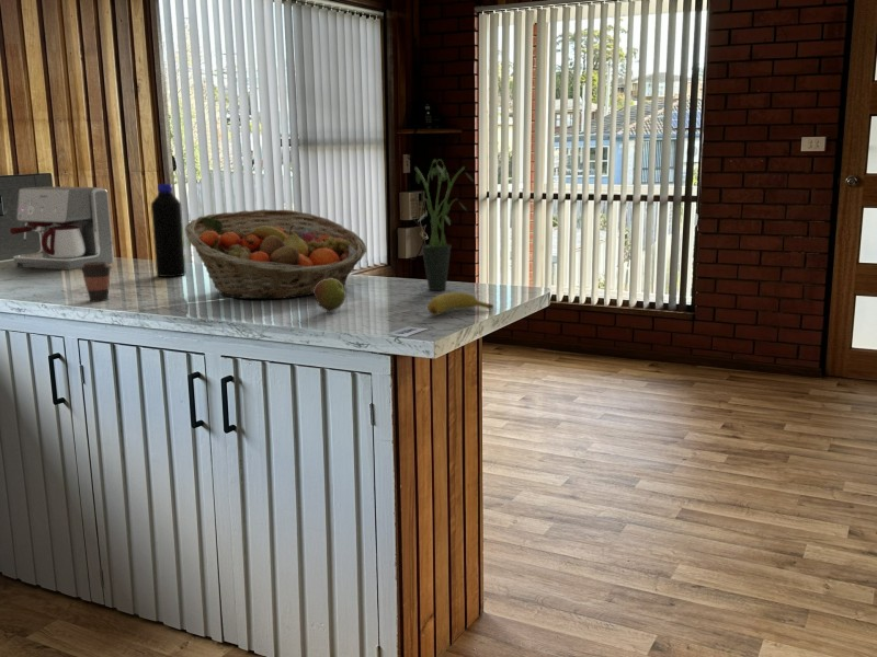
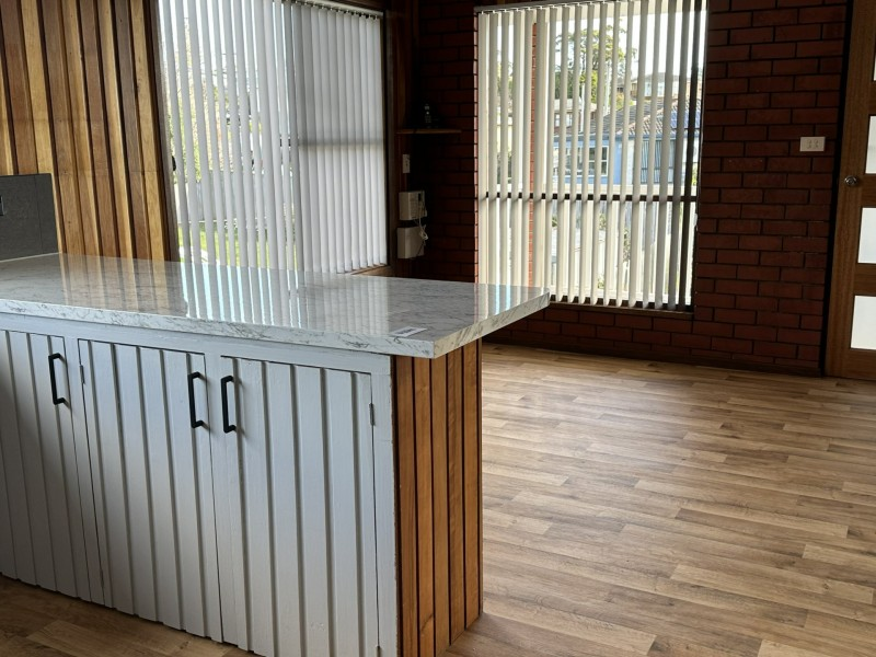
- coffee maker (60, 227)
- coffee cup (96, 281)
- banana (455, 303)
- potted plant (442, 224)
- fruit basket (277, 252)
- bottle (168, 230)
- apple (329, 295)
